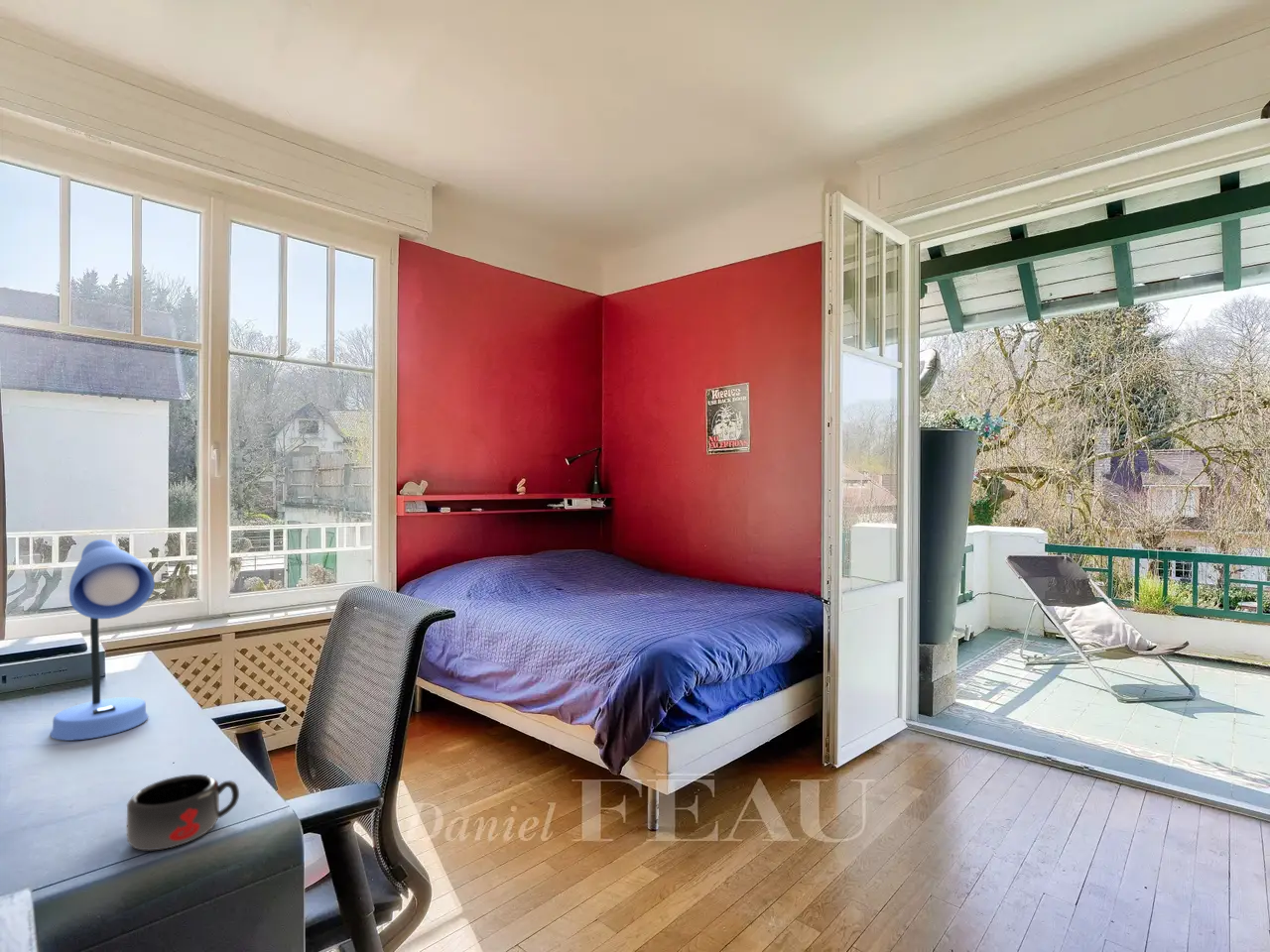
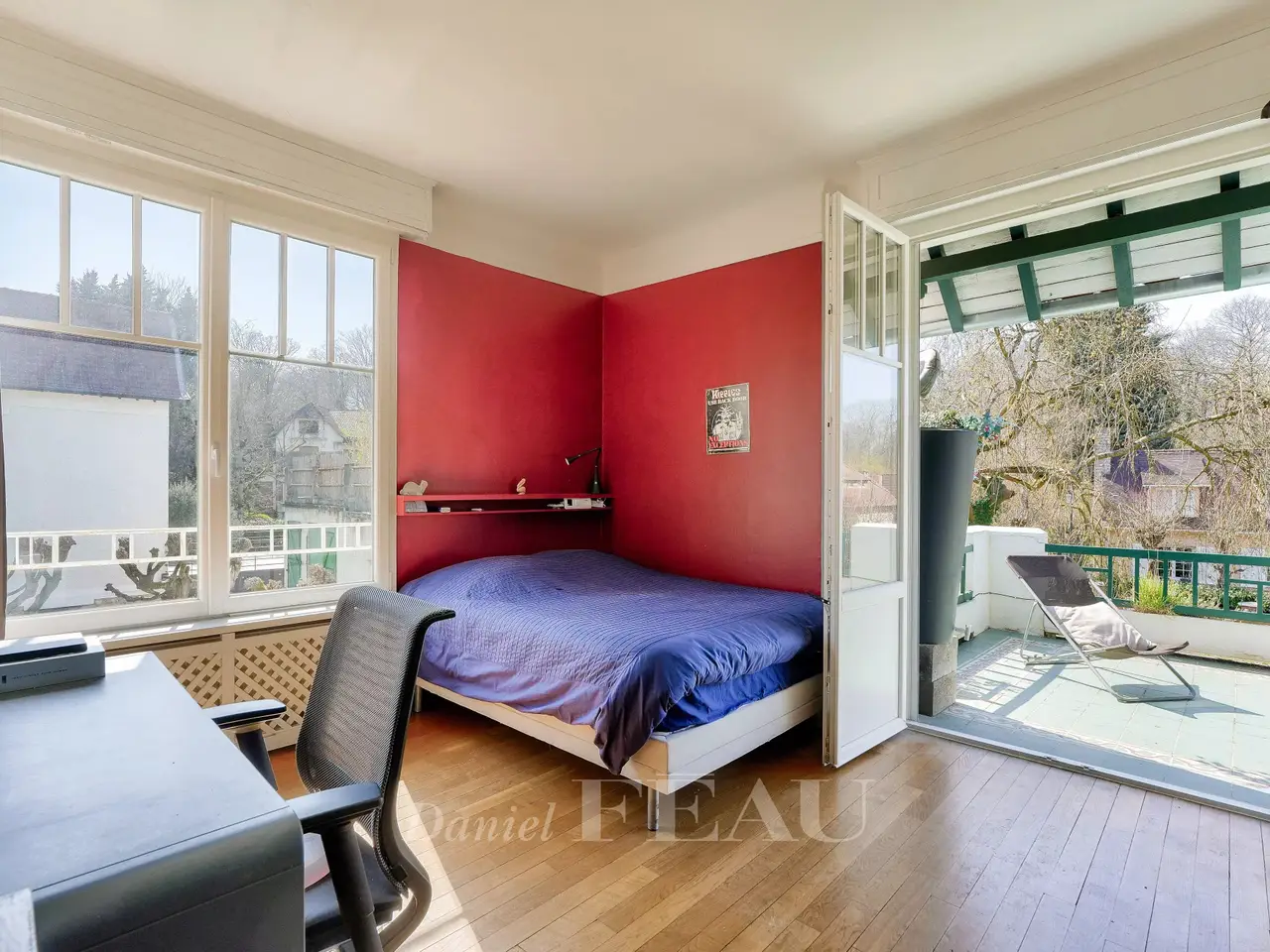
- mug (185, 807)
- desk lamp (98, 635)
